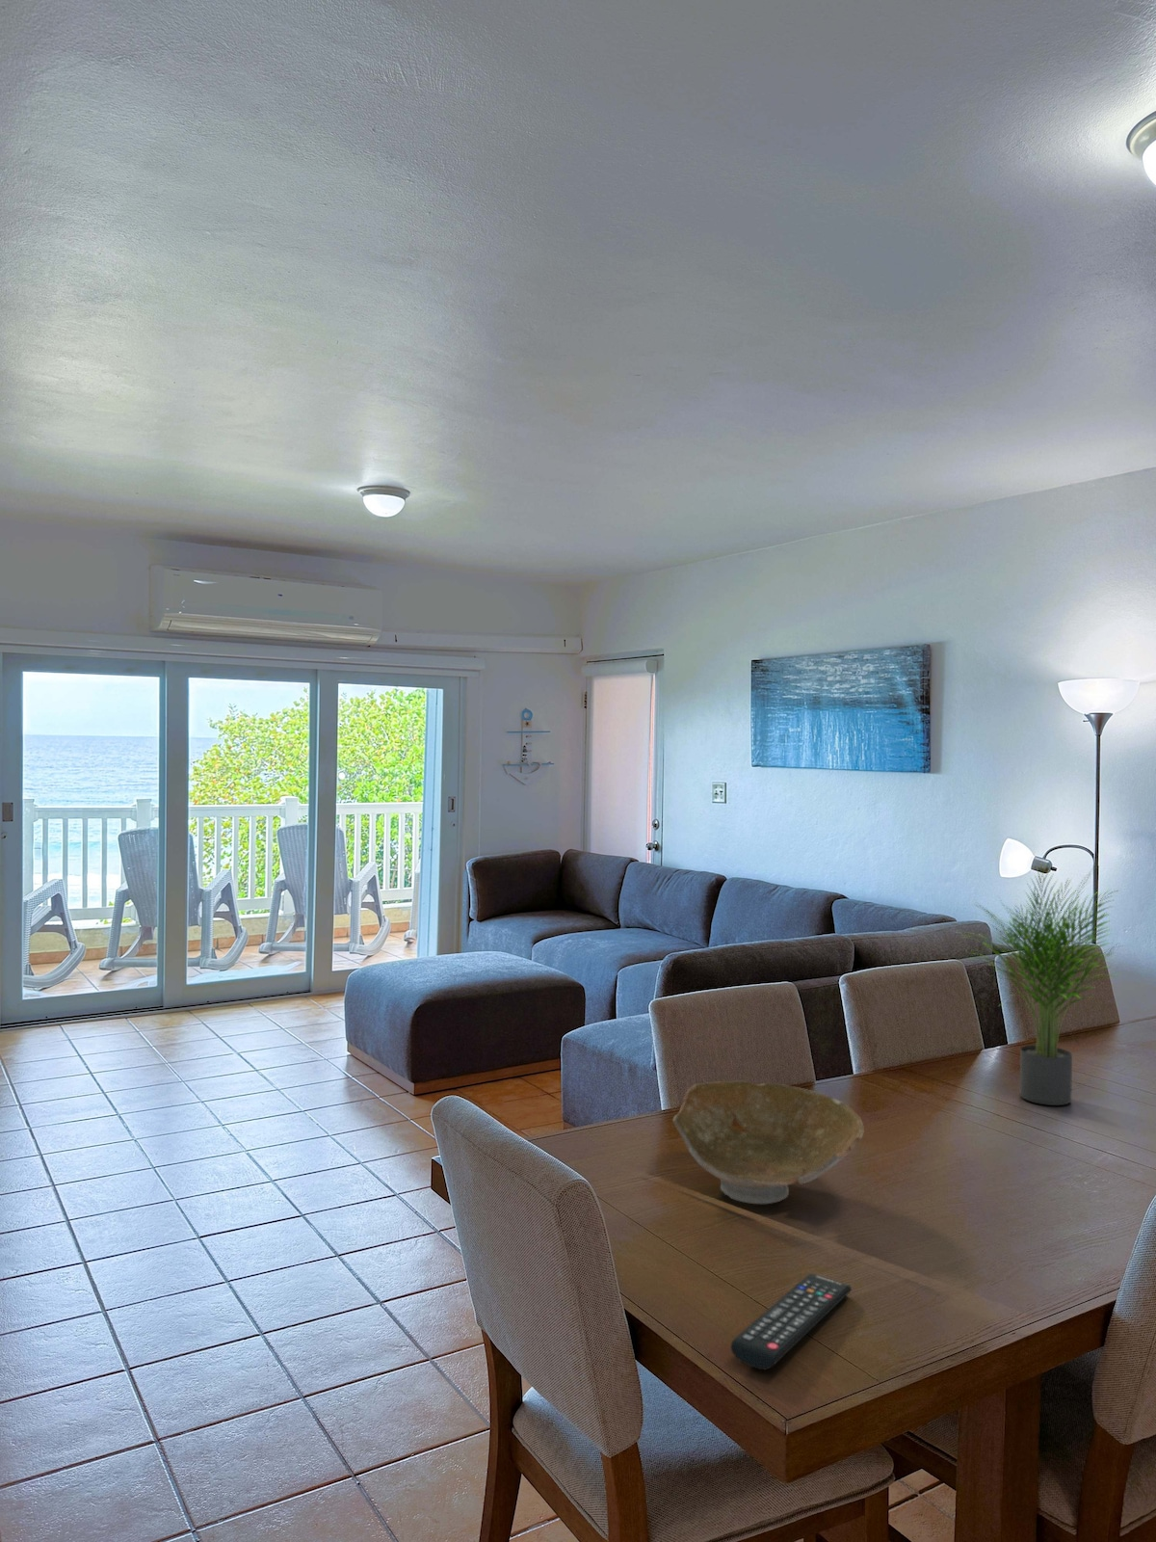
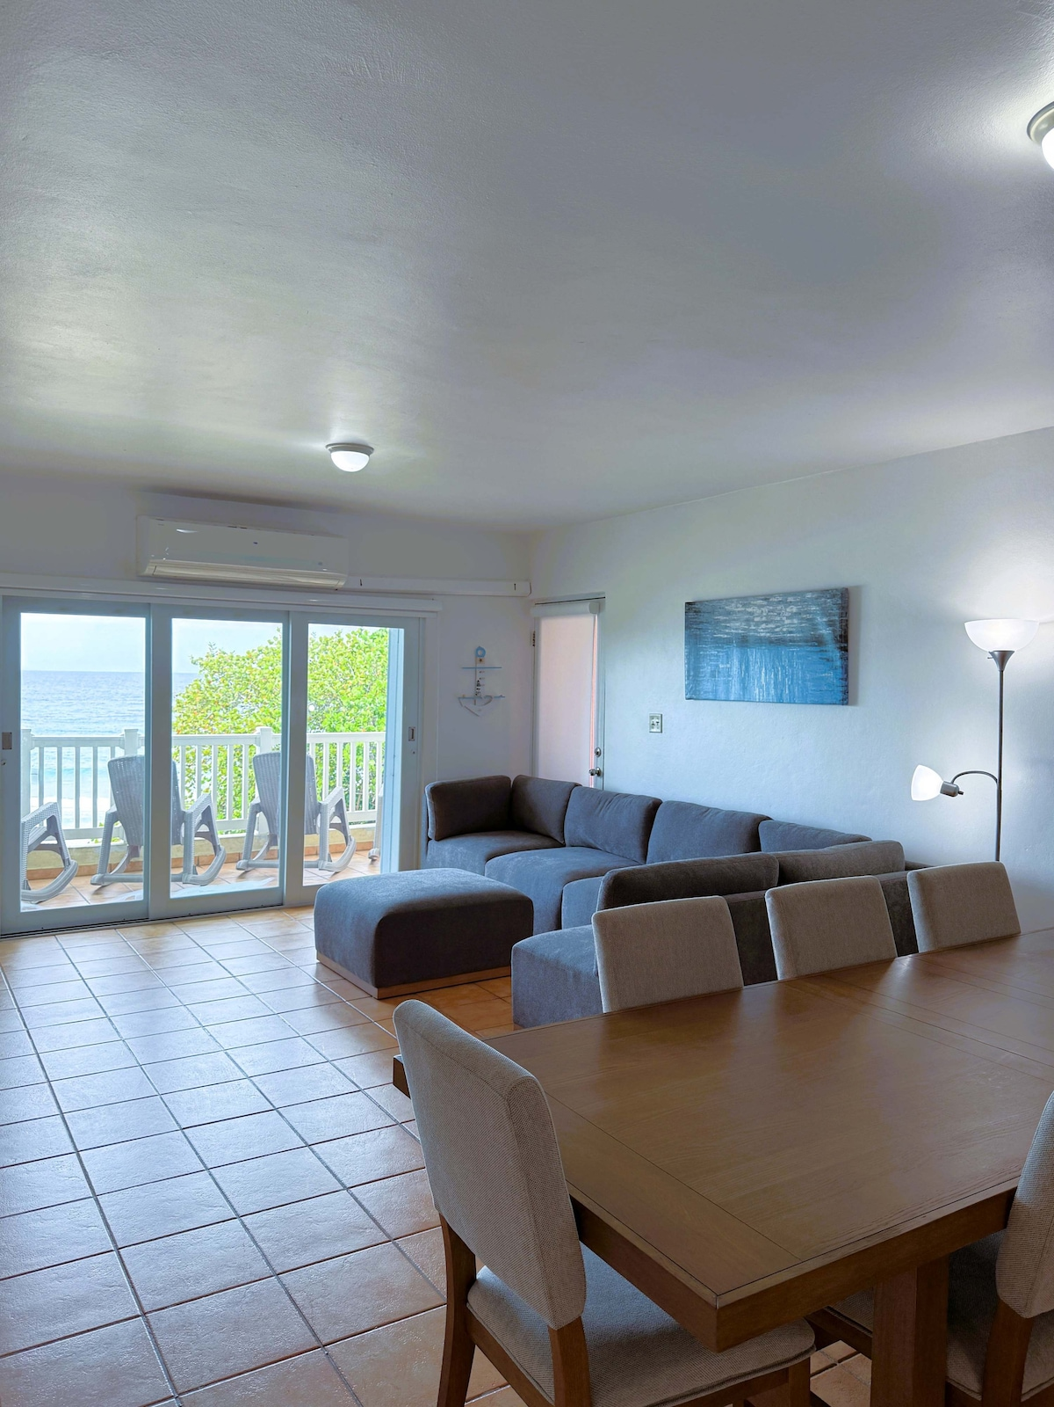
- bowl (773, 1144)
- potted plant (1033, 977)
- remote control (794, 1317)
